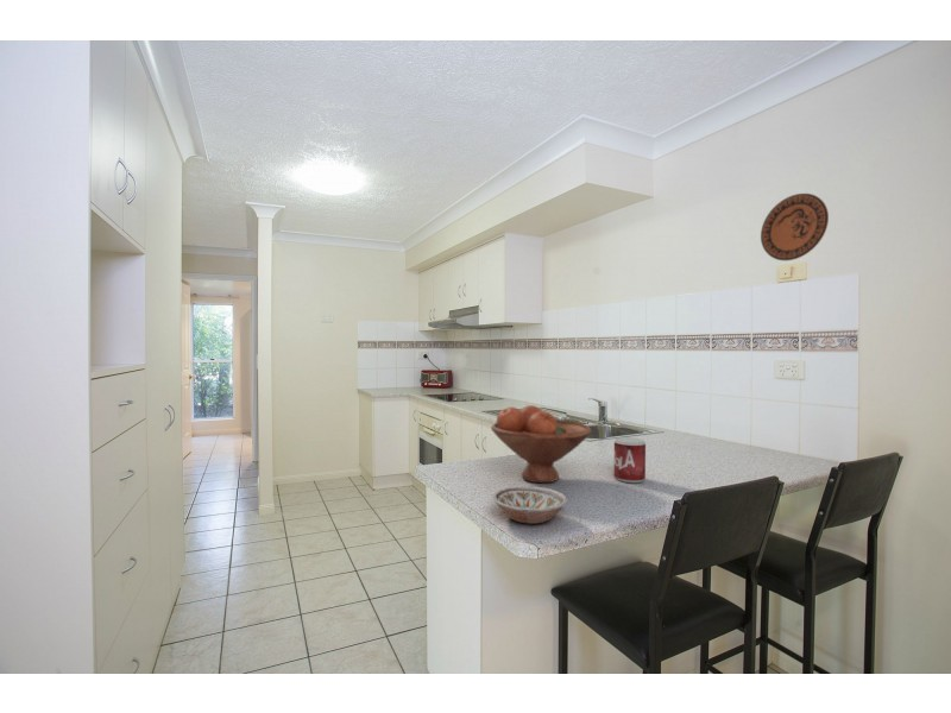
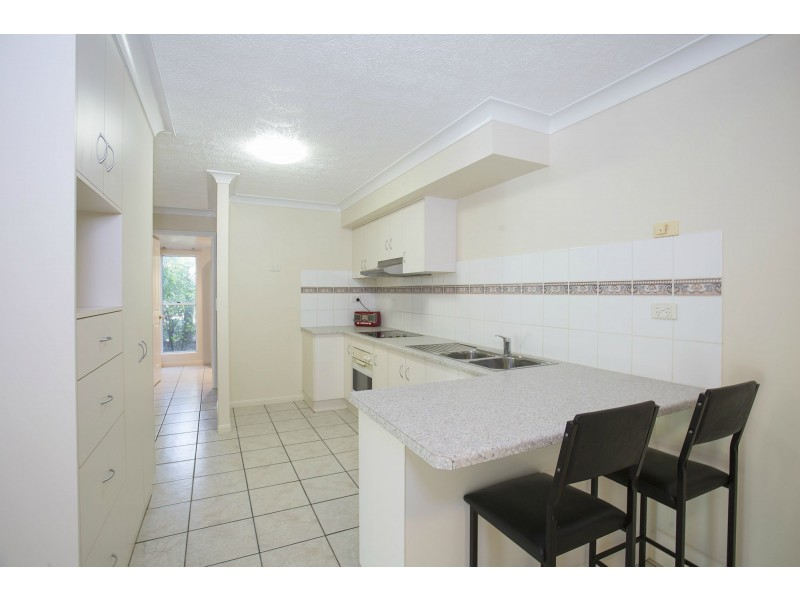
- decorative plate (793, 227)
- beverage can (629, 459)
- fruit bowl (540, 442)
- bowl (529, 506)
